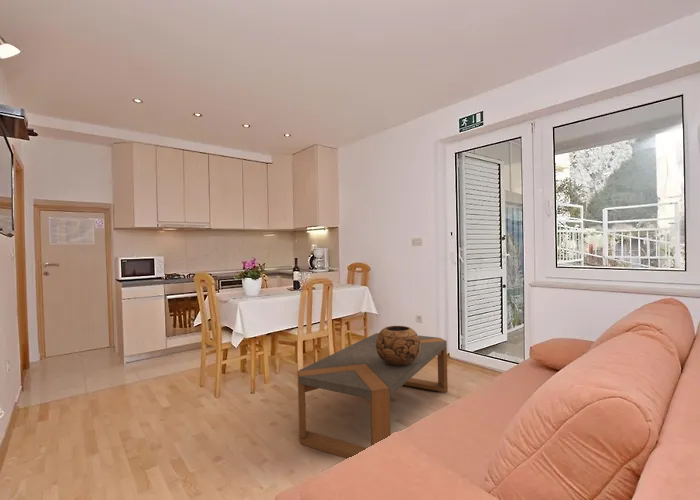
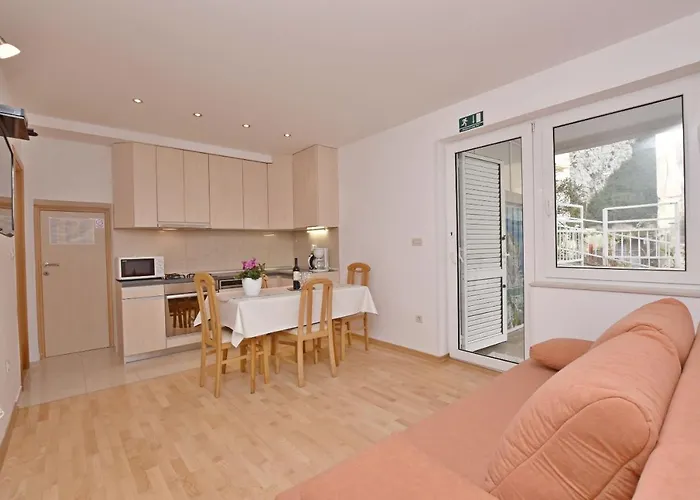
- coffee table (381, 382)
- decorative bowl (397, 345)
